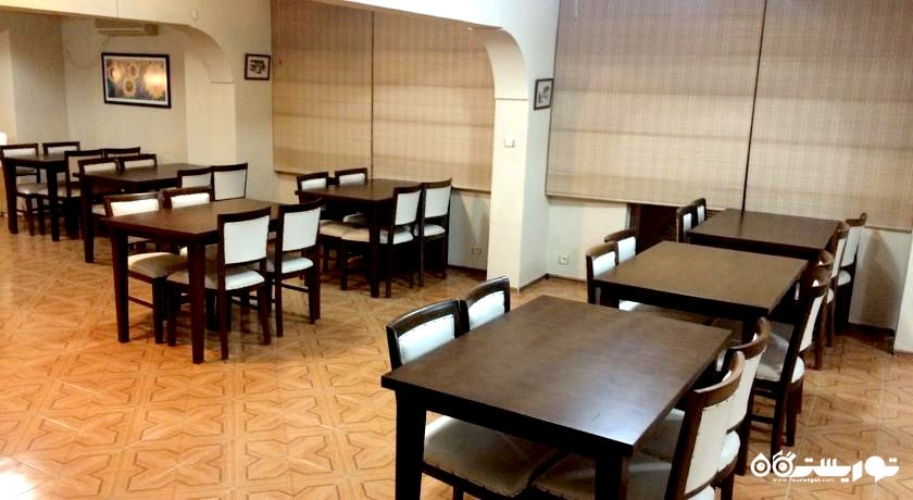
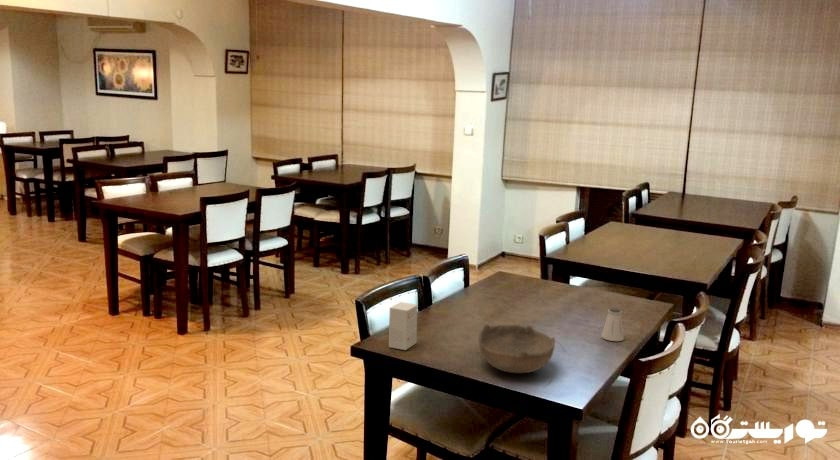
+ bowl (515, 350)
+ small box (403, 325)
+ saltshaker (613, 323)
